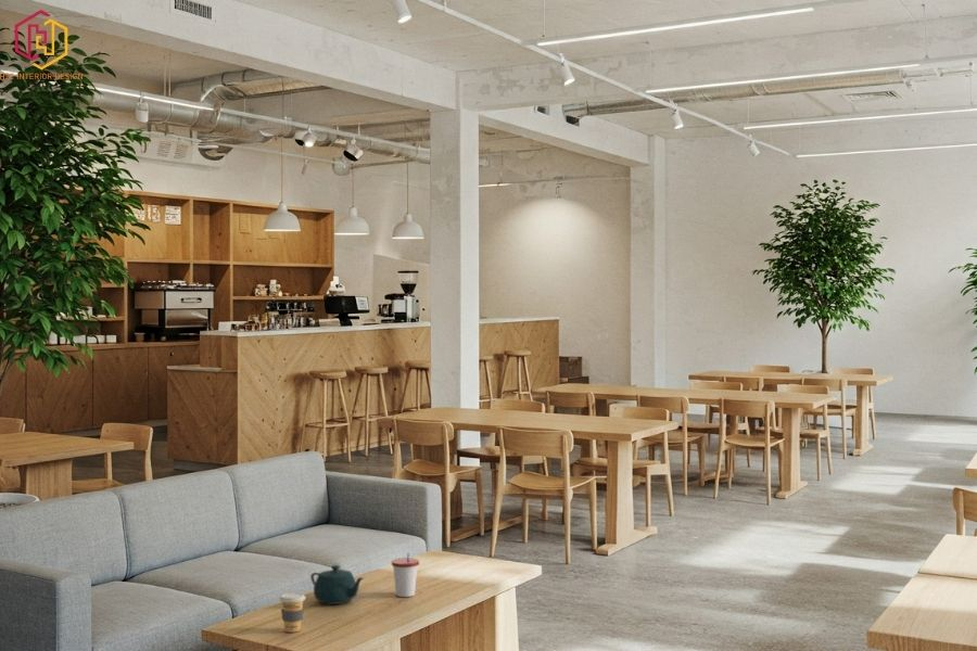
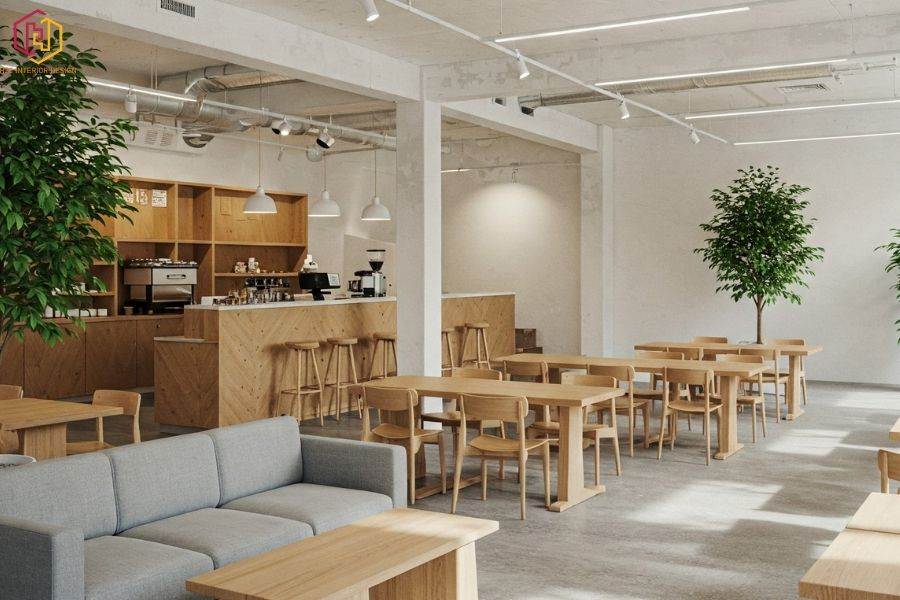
- coffee cup (292, 612)
- cup (405, 573)
- teapot (337, 583)
